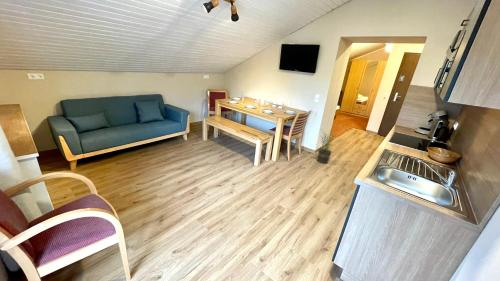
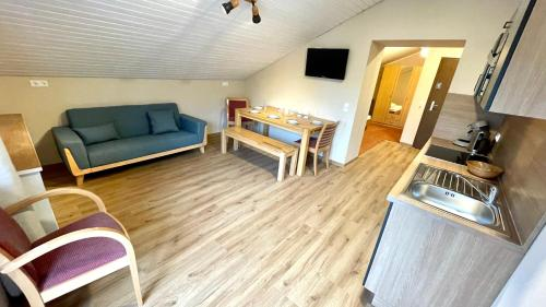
- potted plant (326, 144)
